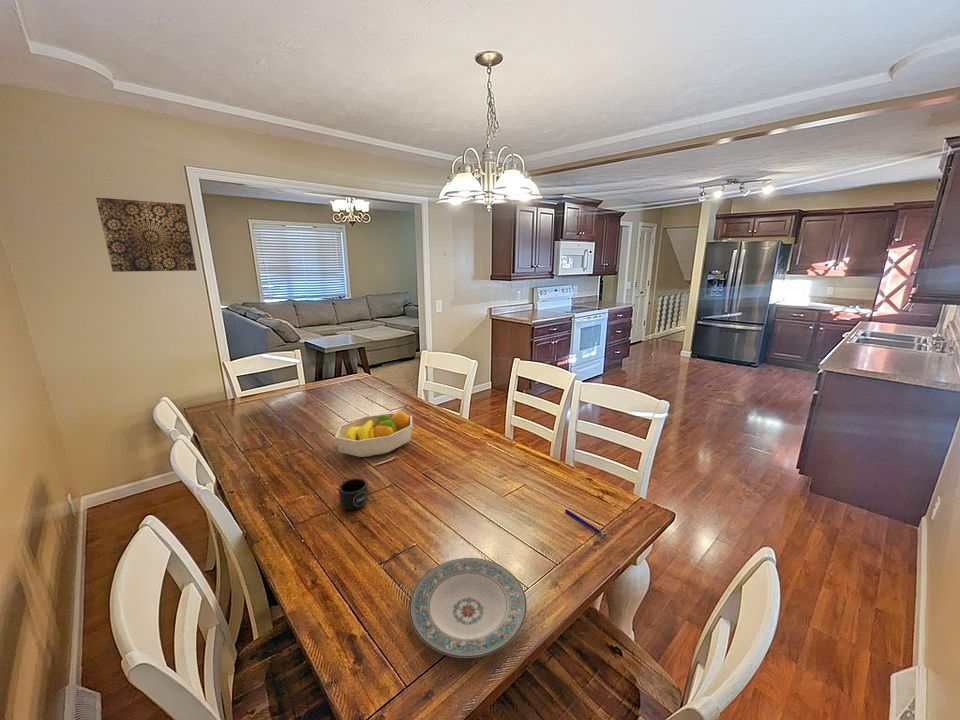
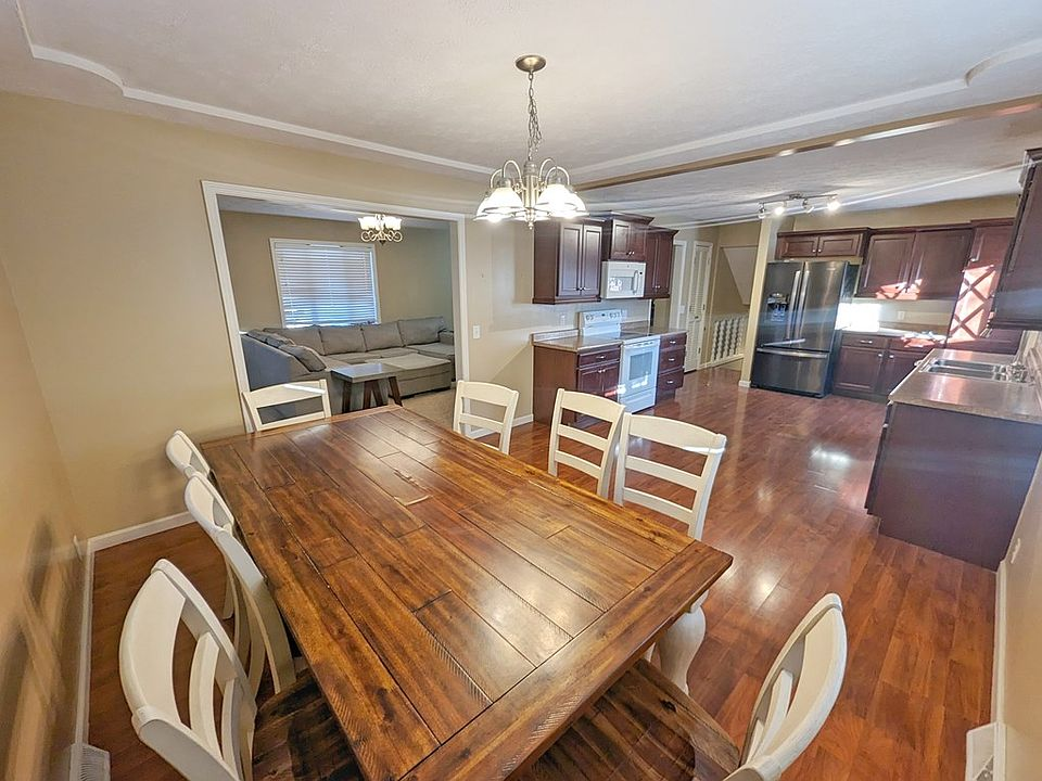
- fruit bowl (376, 431)
- plate (468, 606)
- pen (584, 522)
- mug (351, 493)
- wall art (149, 236)
